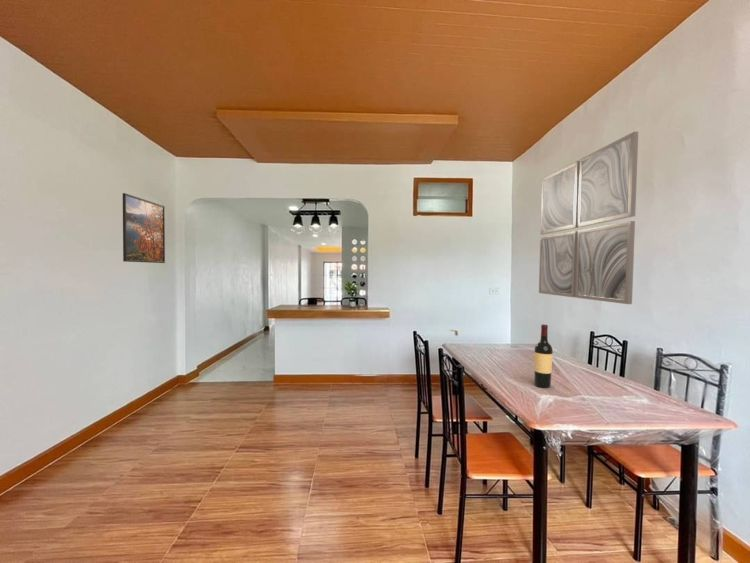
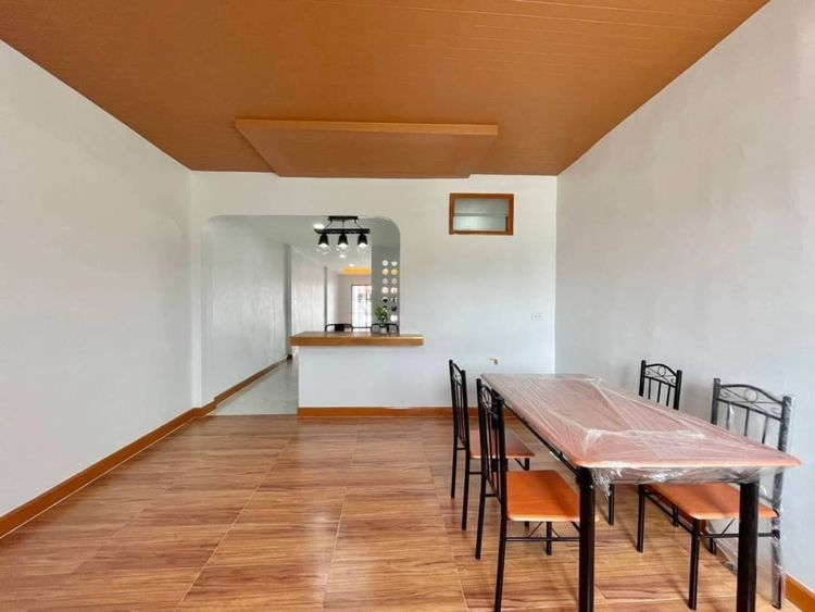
- wall art (578, 227)
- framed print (145, 231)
- wine bottle (543, 355)
